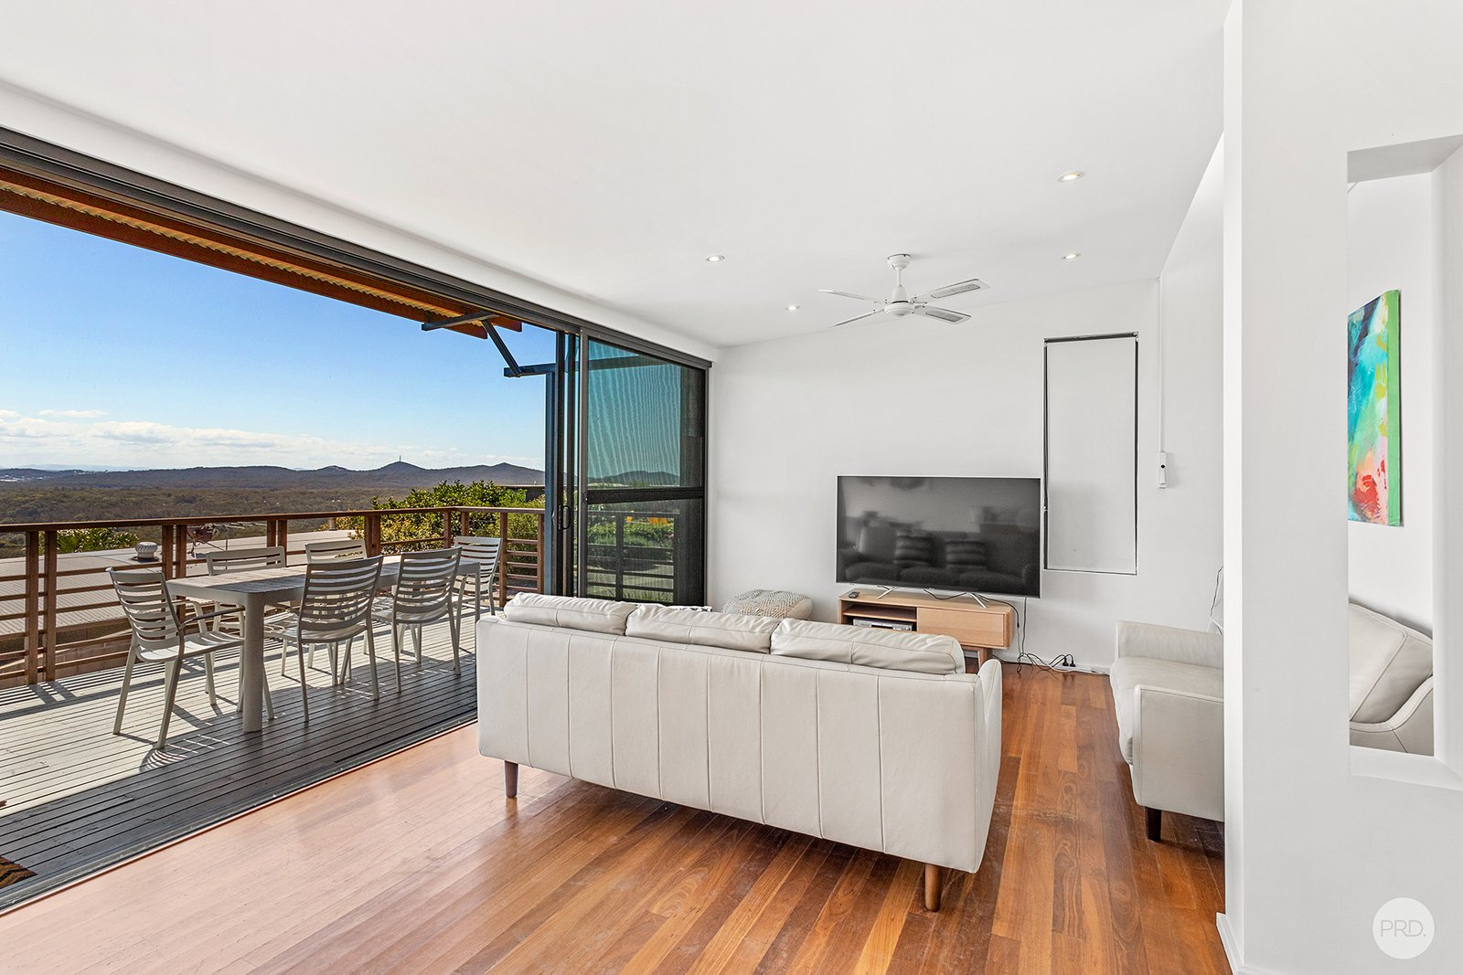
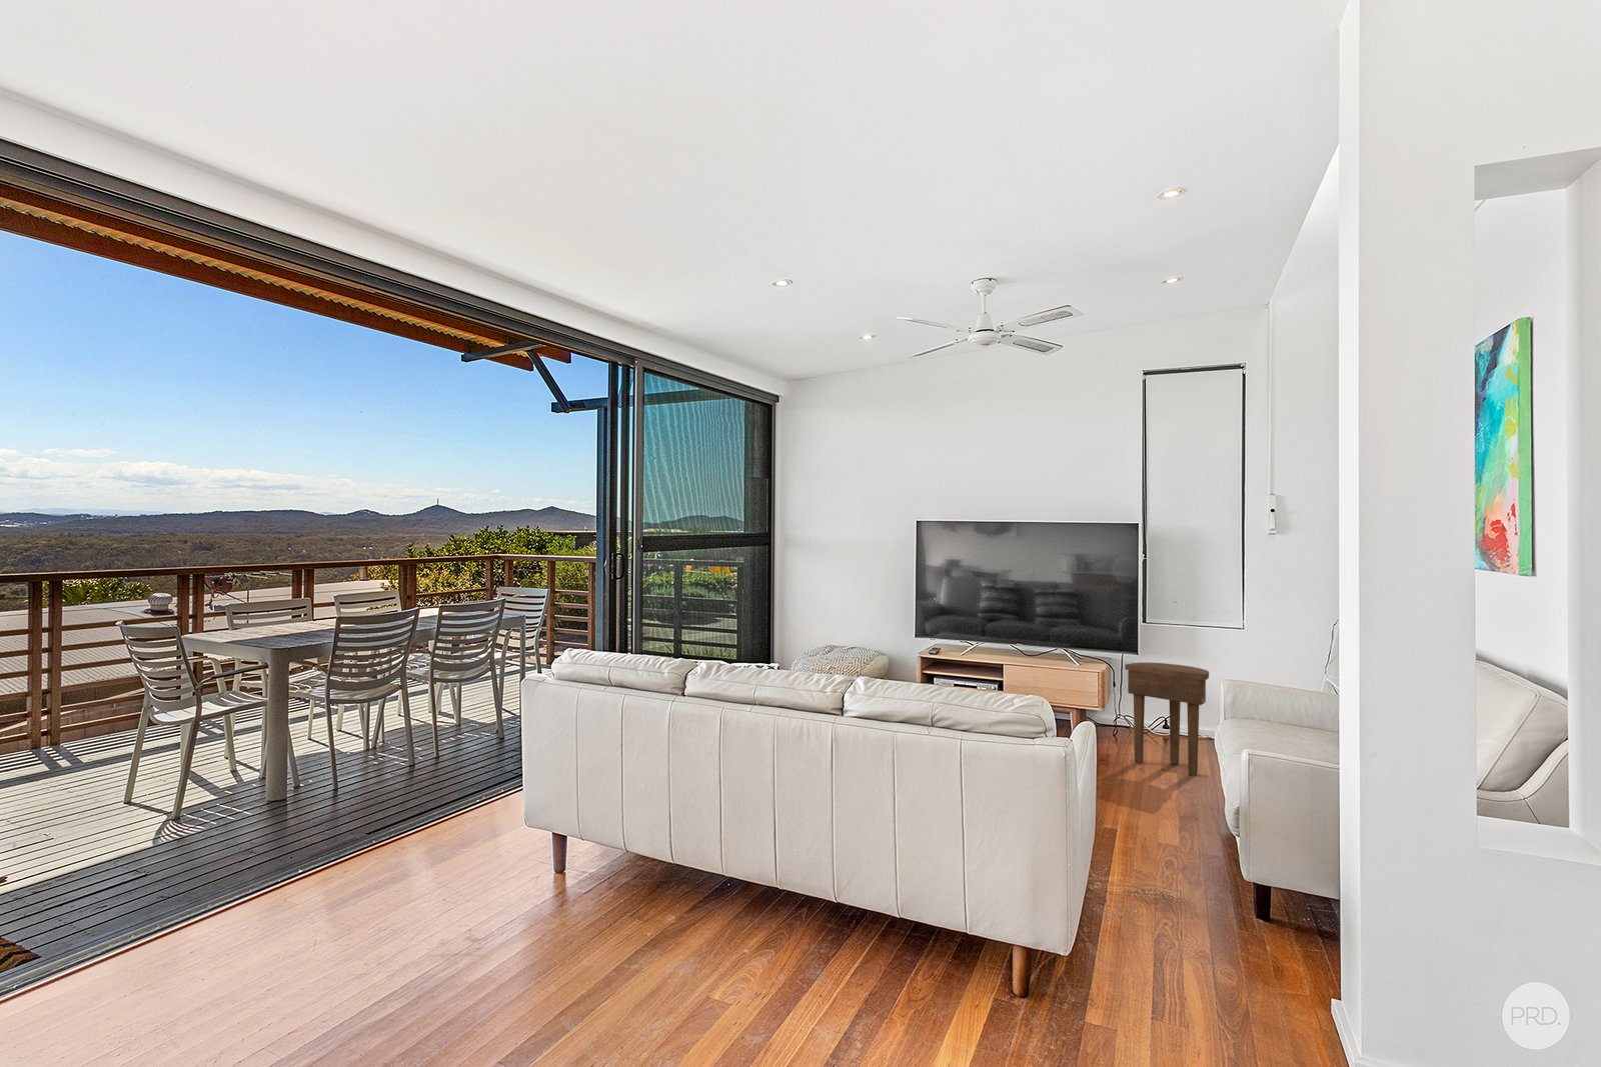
+ side table (1170, 717)
